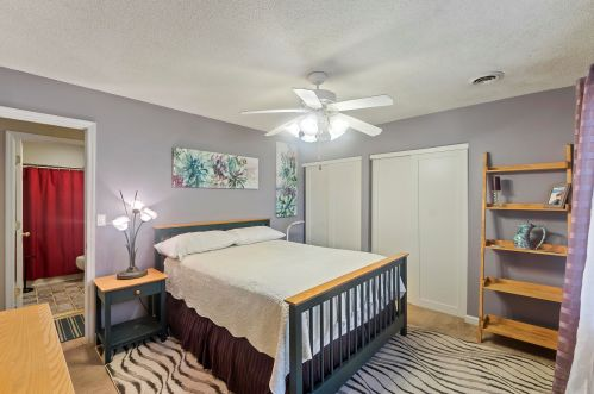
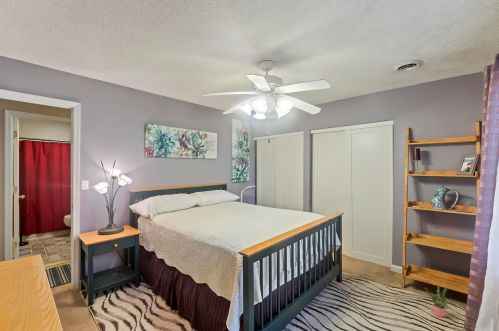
+ potted plant (437, 302)
